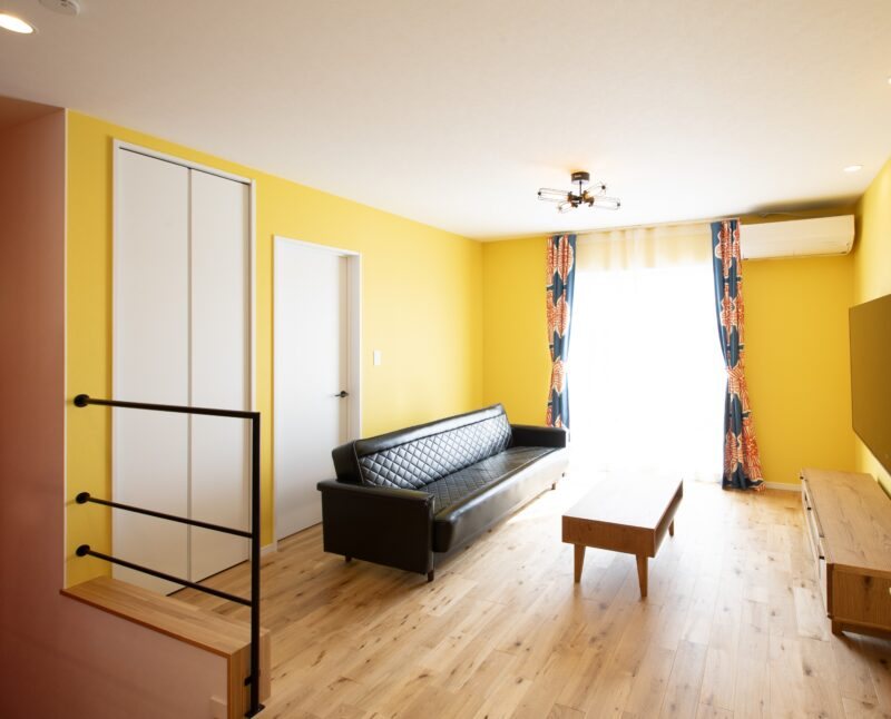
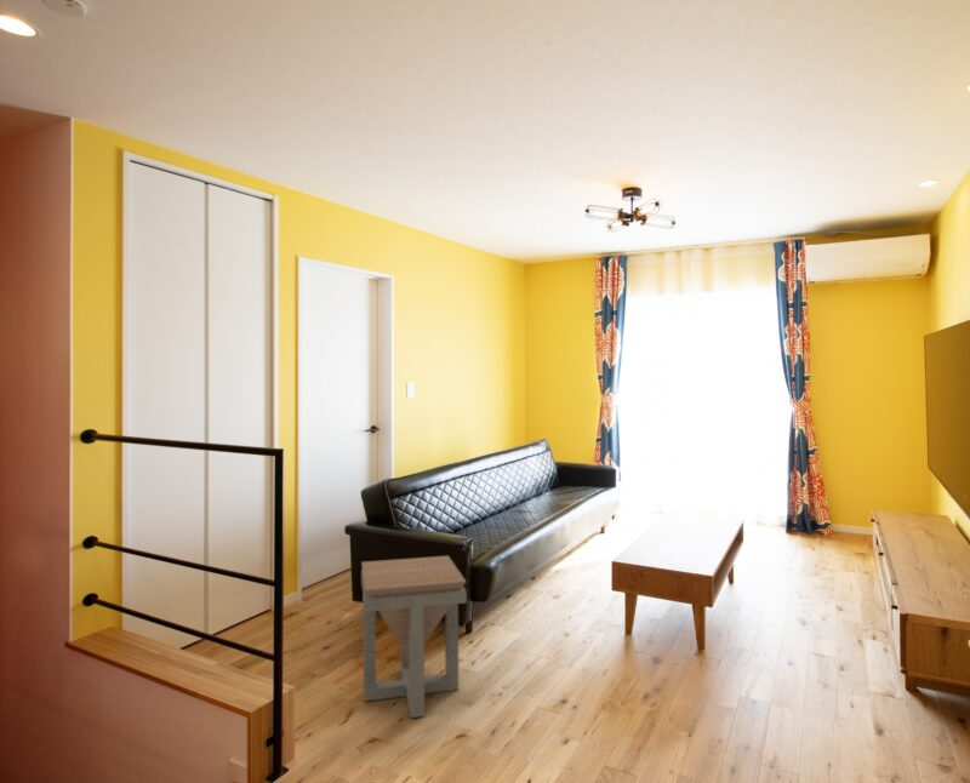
+ side table (411, 631)
